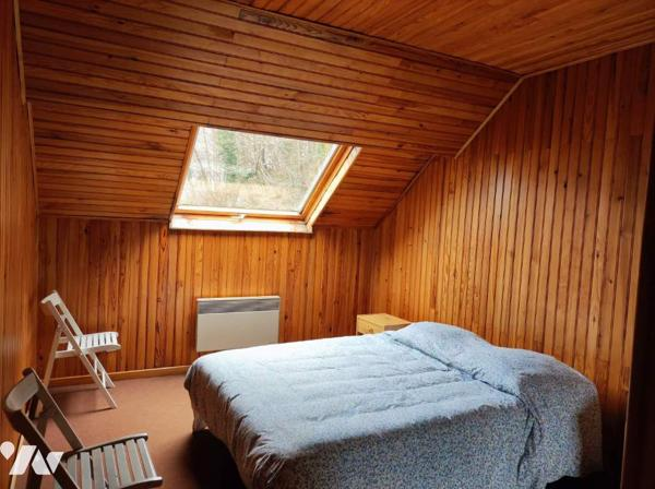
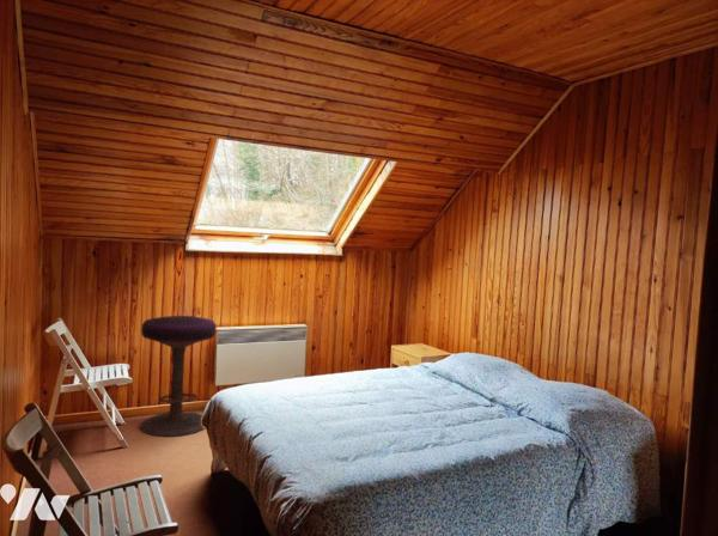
+ stool (177, 371)
